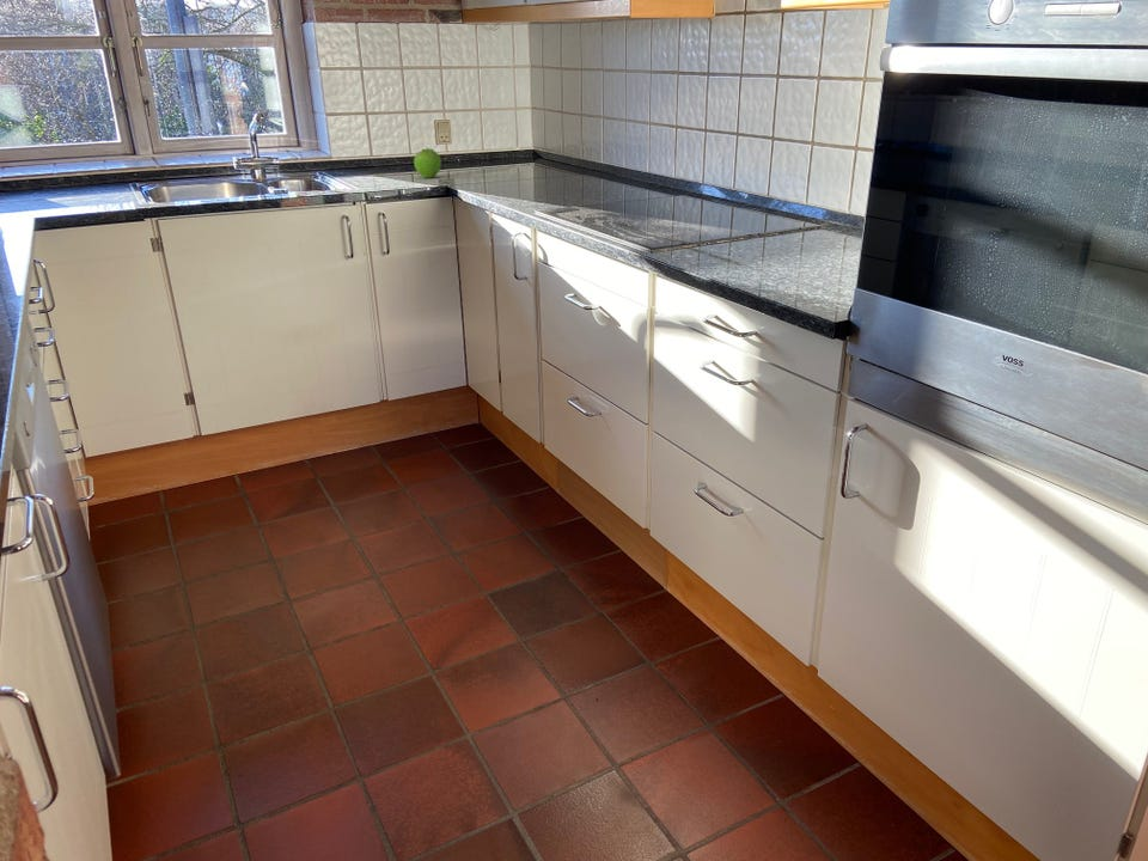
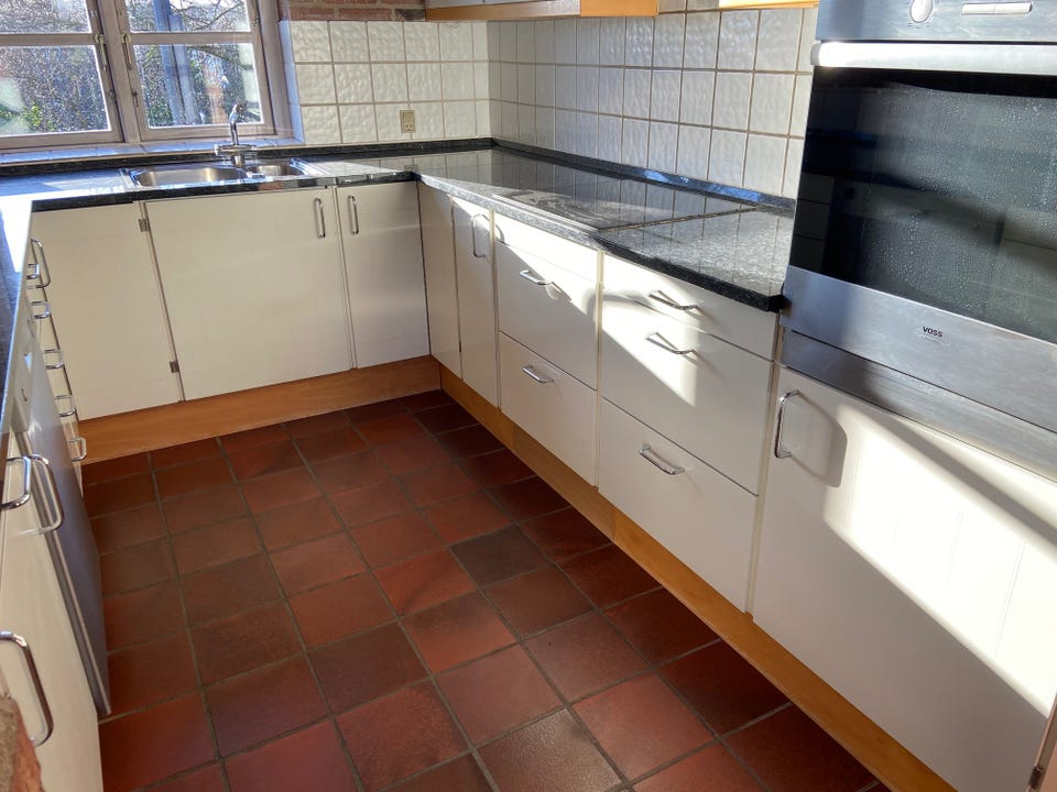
- fruit (427, 161)
